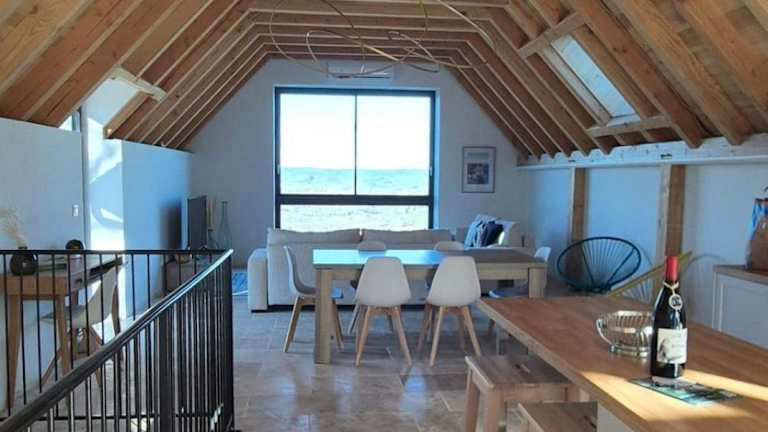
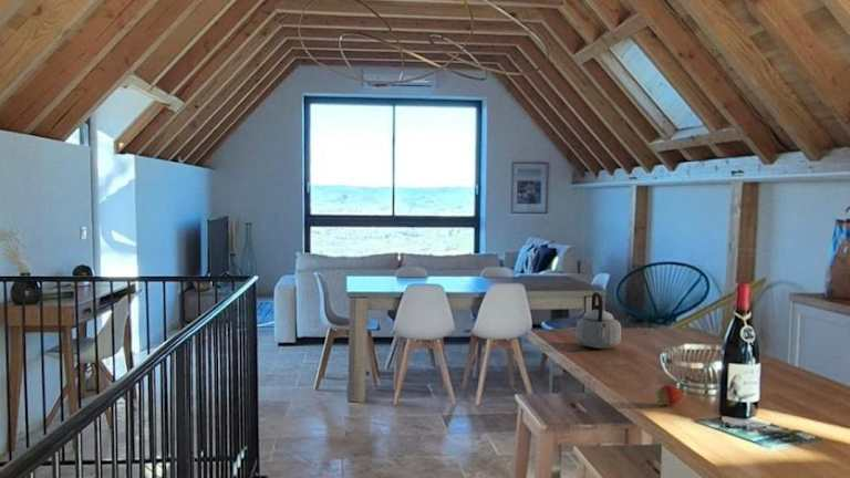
+ teapot (600, 320)
+ fruit (668, 395)
